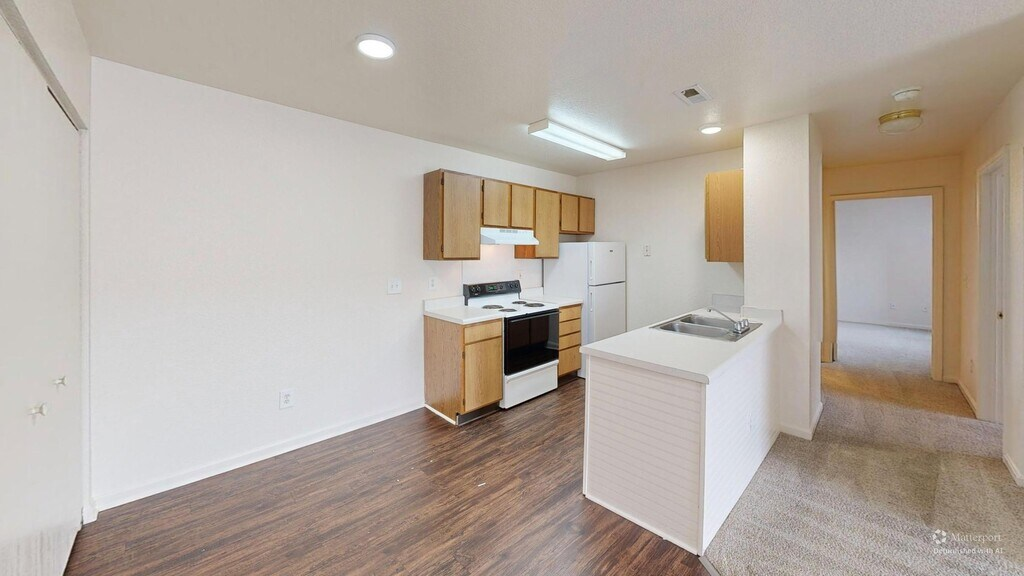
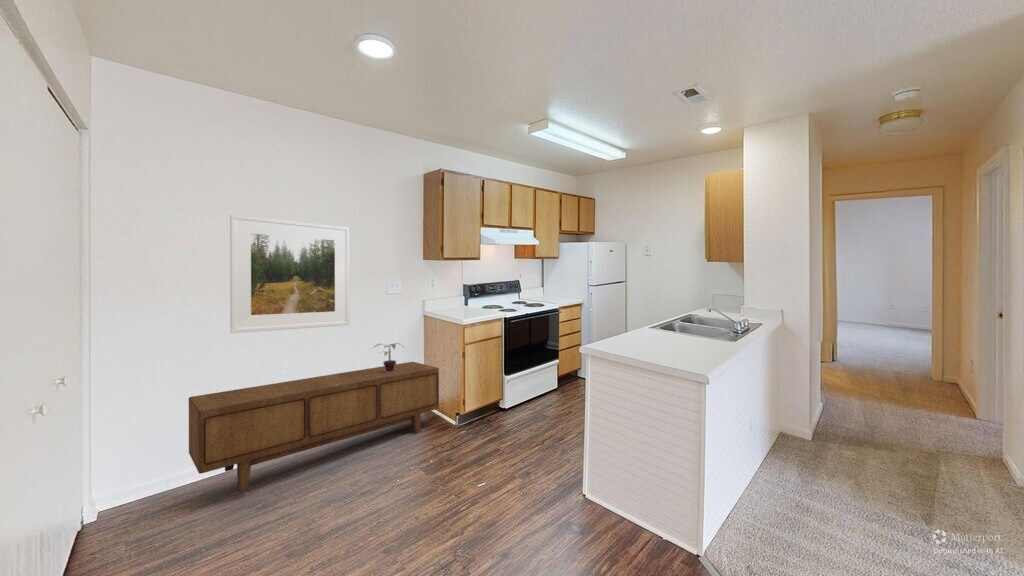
+ sideboard (333, 415)
+ potted plant (389, 357)
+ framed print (295, 275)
